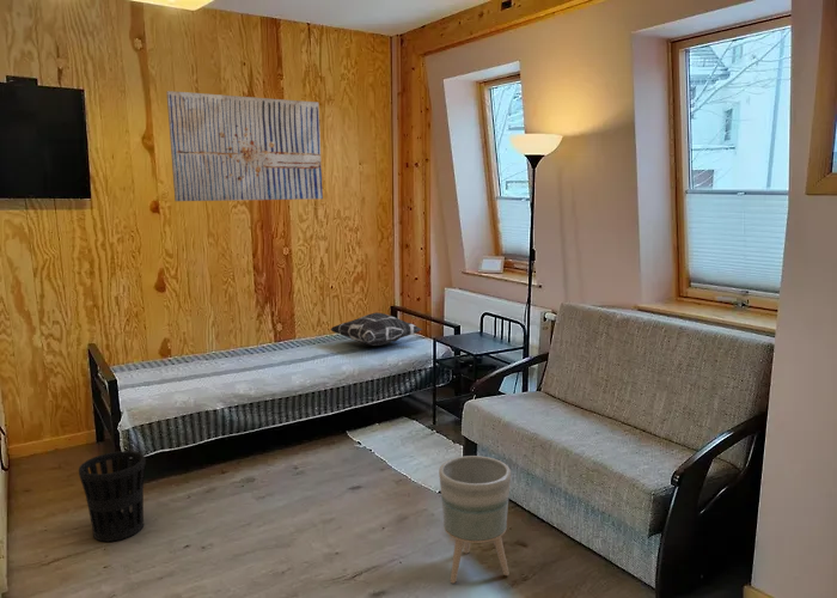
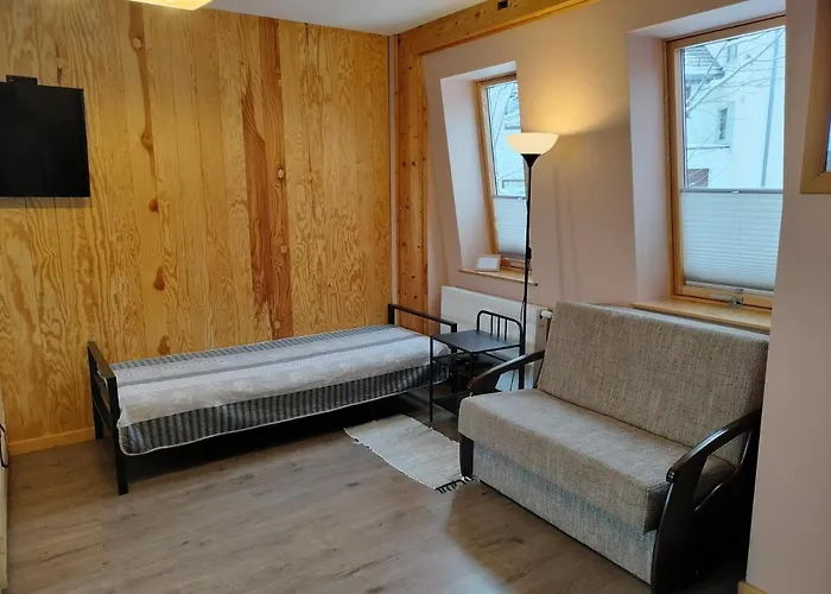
- decorative pillow (377, 328)
- wall art (250, 148)
- wastebasket (115, 495)
- planter (475, 519)
